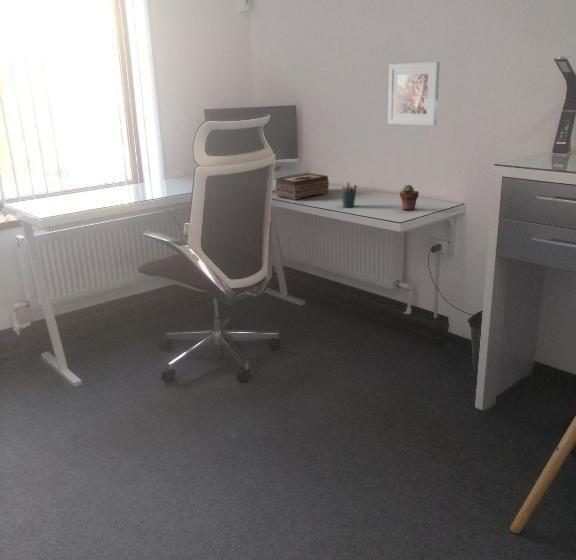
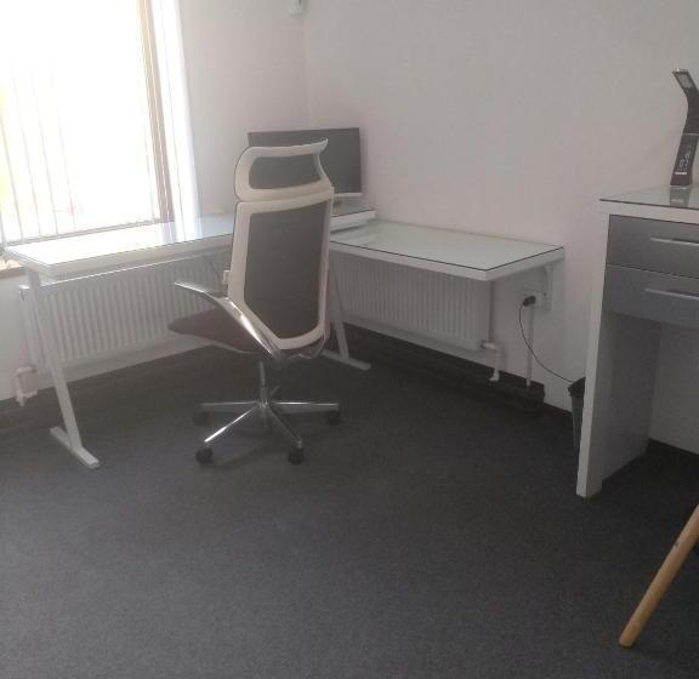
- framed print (412, 94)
- potted succulent (408, 196)
- tissue box (302, 186)
- pen holder (348, 193)
